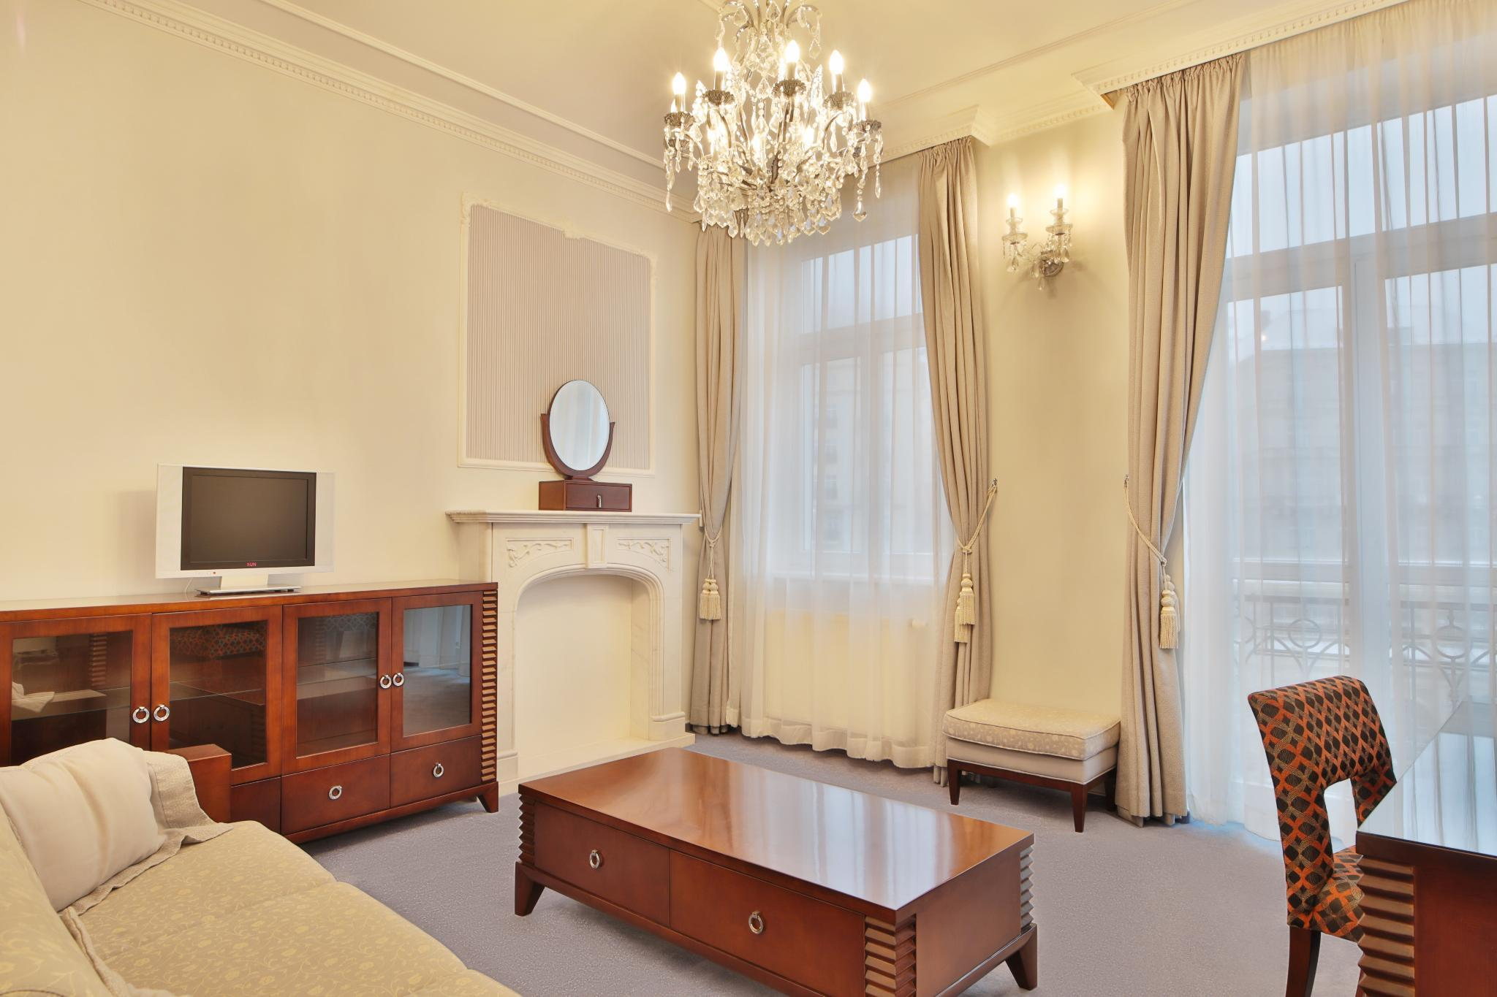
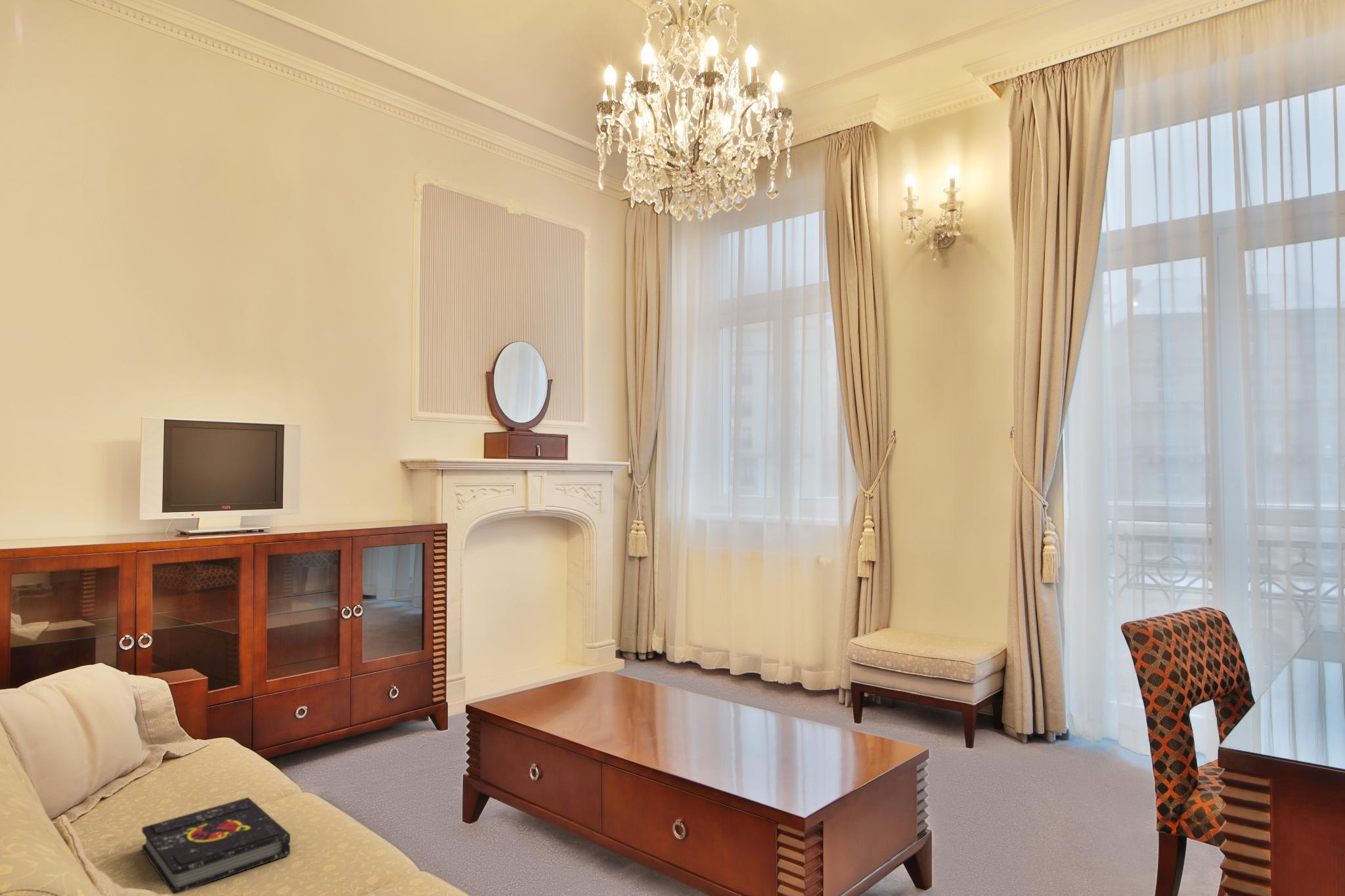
+ book (215, 840)
